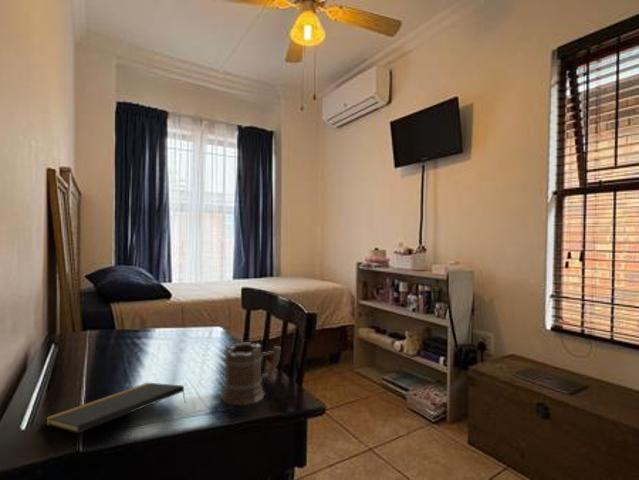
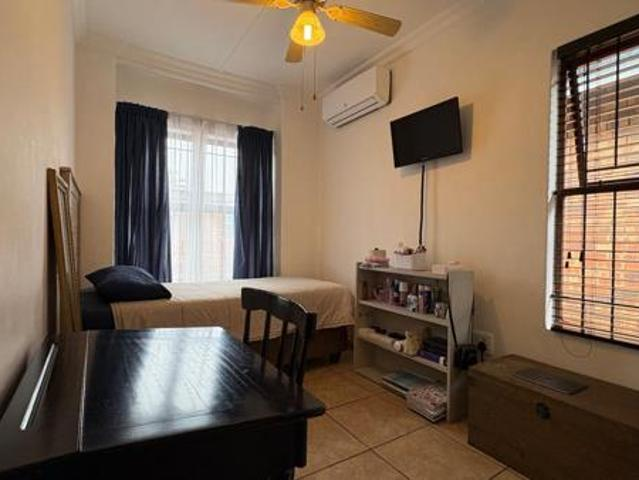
- notepad (118, 403)
- mug (252, 368)
